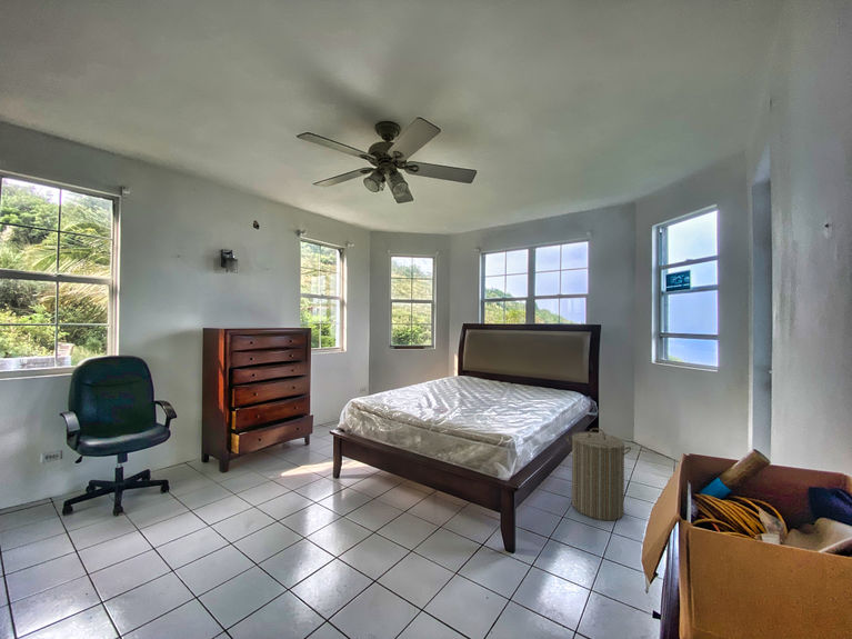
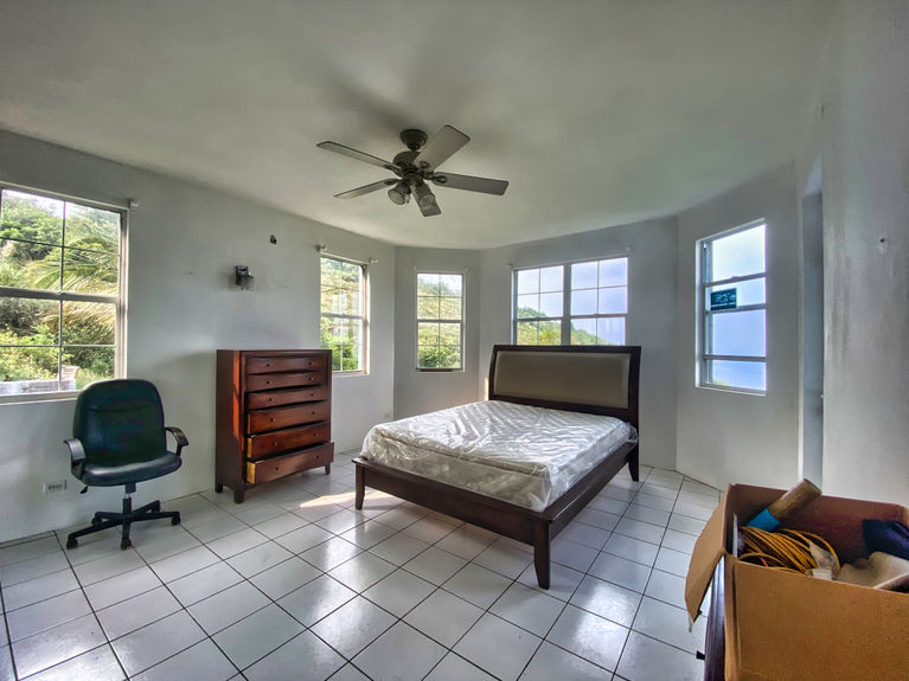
- laundry hamper (597, 468)
